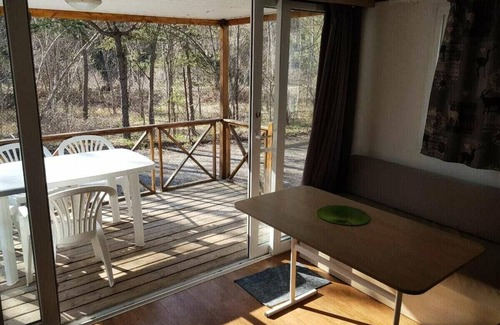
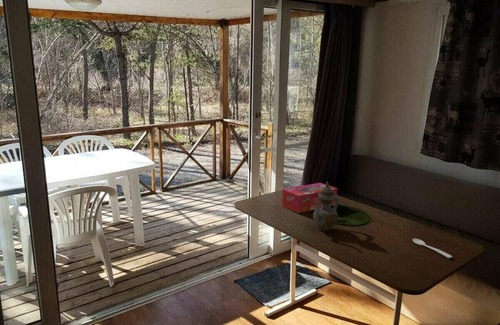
+ spoon (431, 247)
+ teapot (326, 205)
+ tissue box (309, 197)
